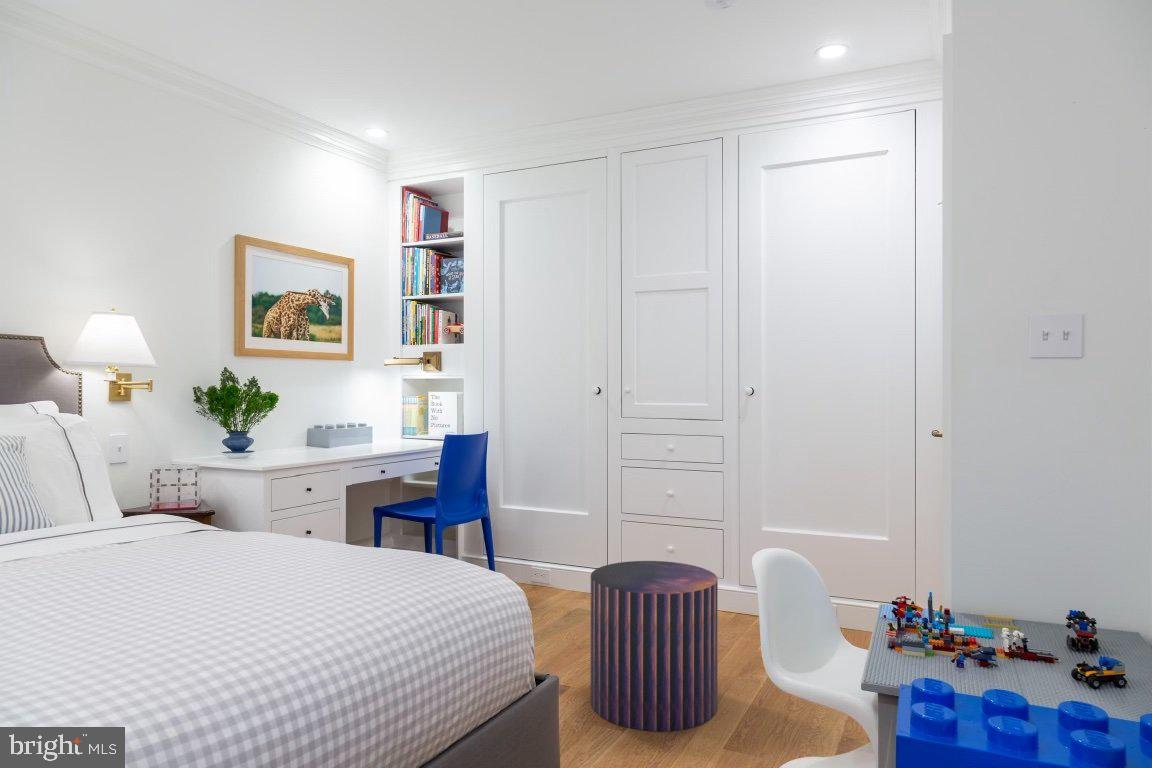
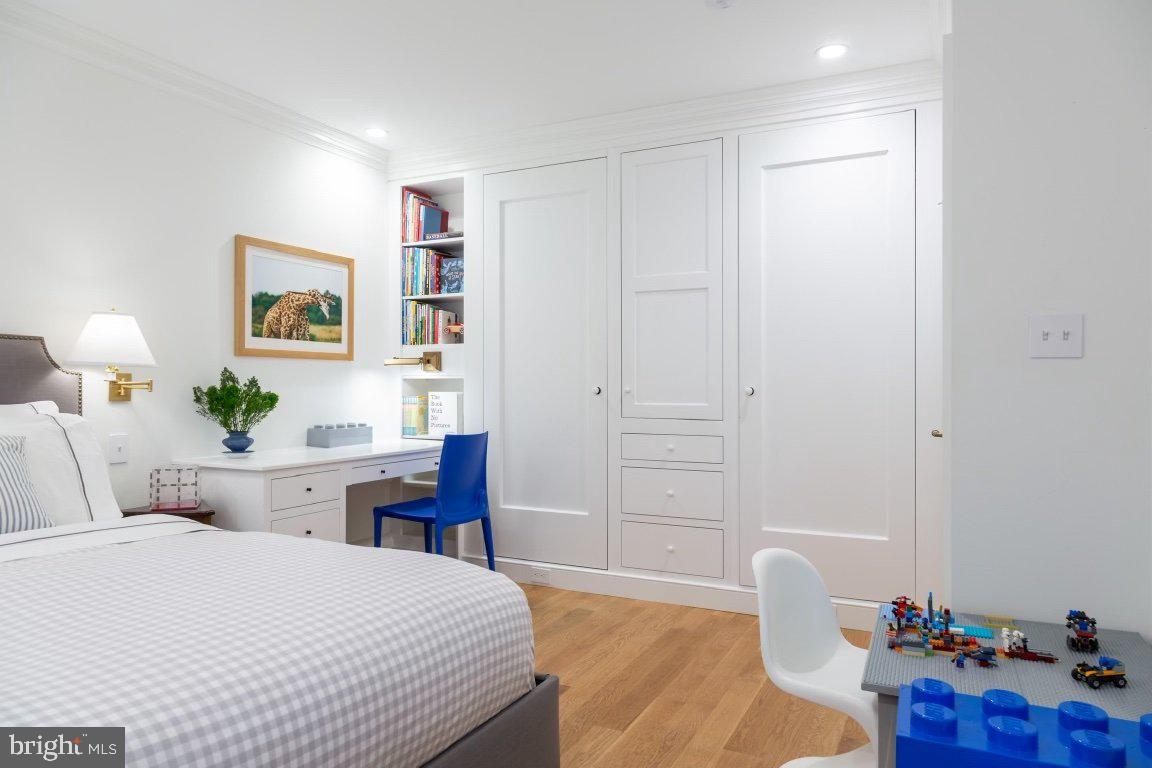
- stool (653, 638)
